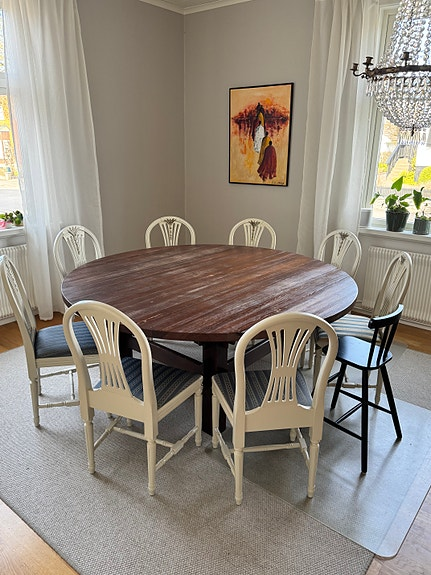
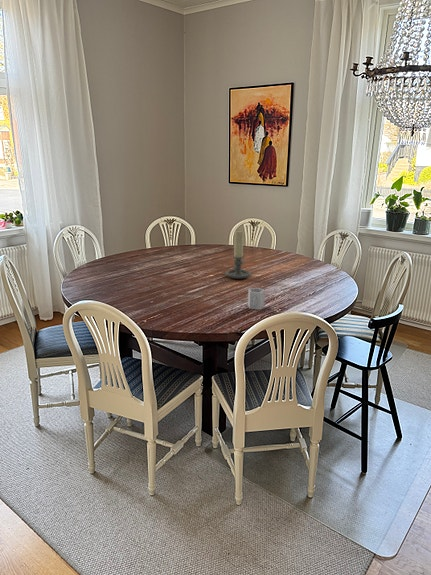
+ candle holder (238, 253)
+ cup (255, 299)
